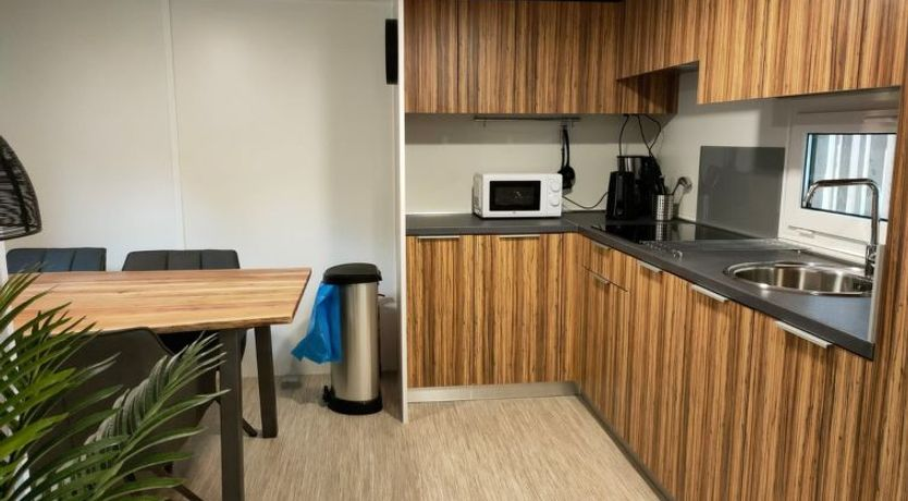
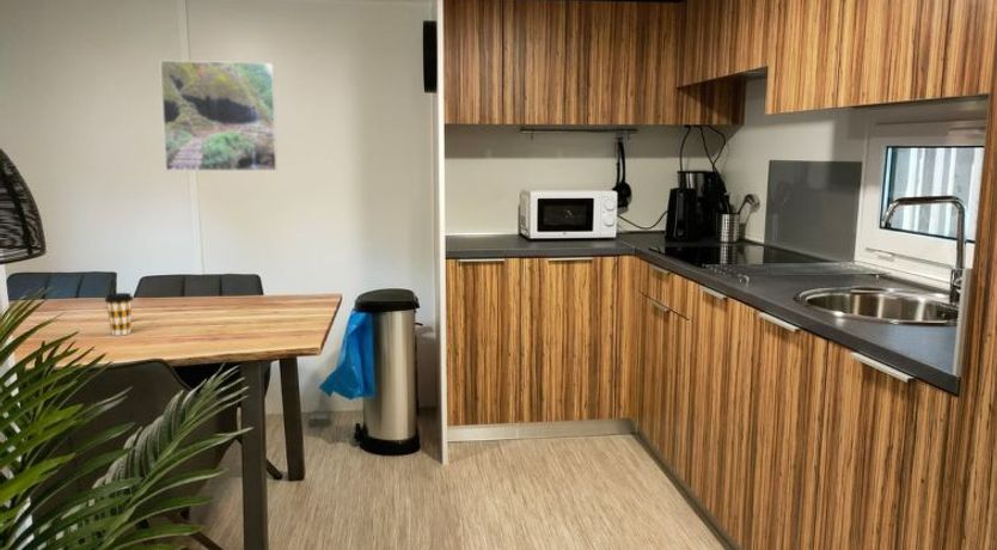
+ coffee cup (120, 313)
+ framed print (220, 116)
